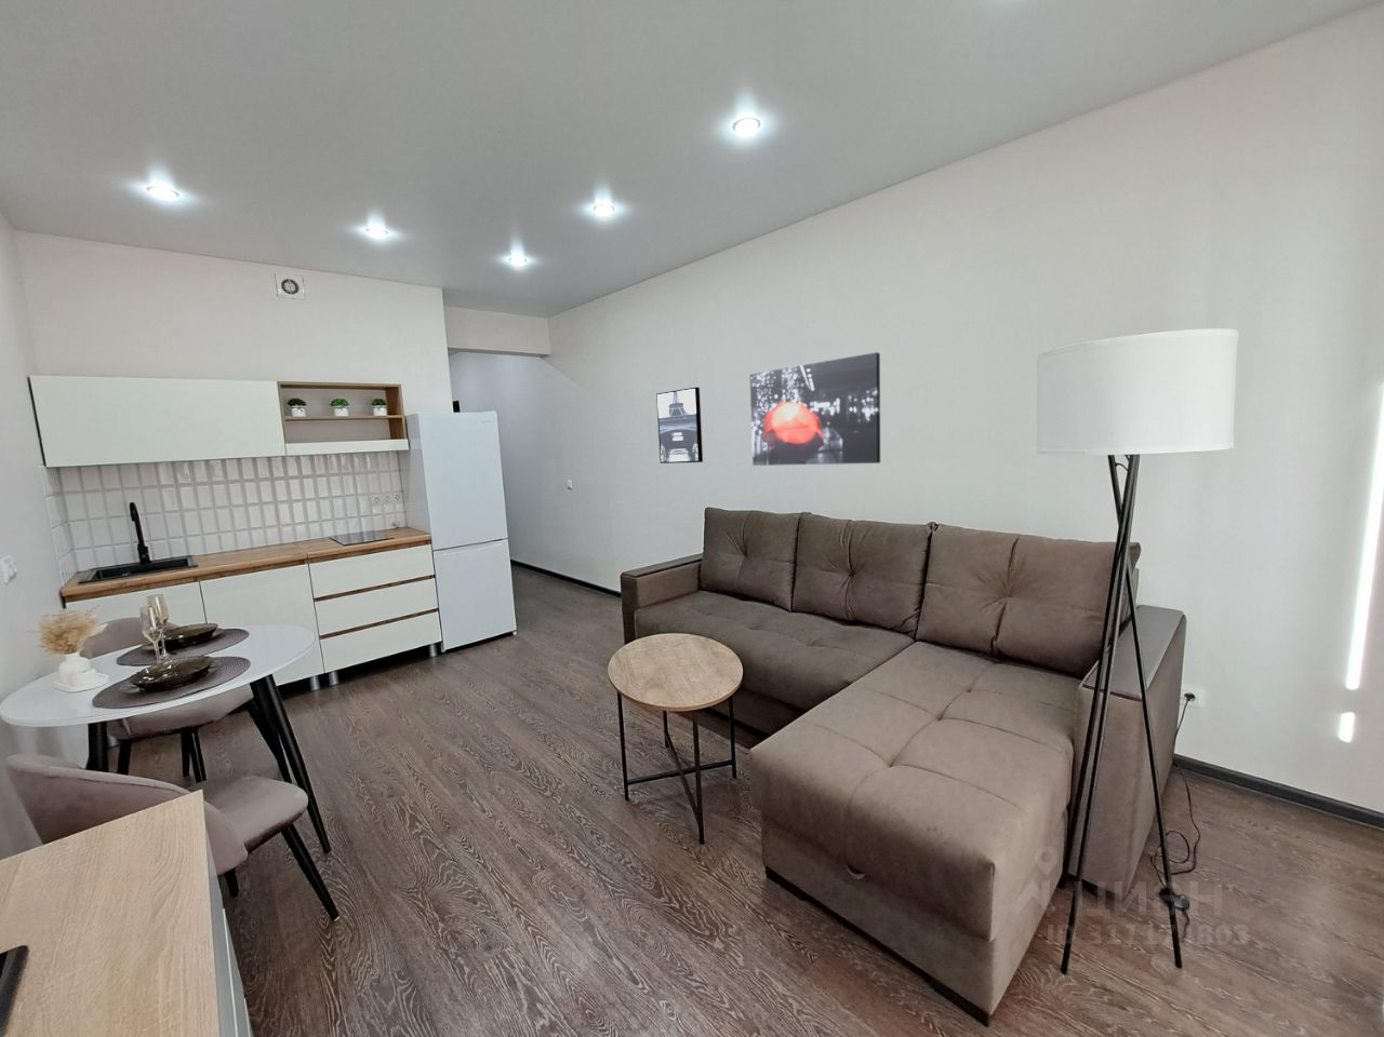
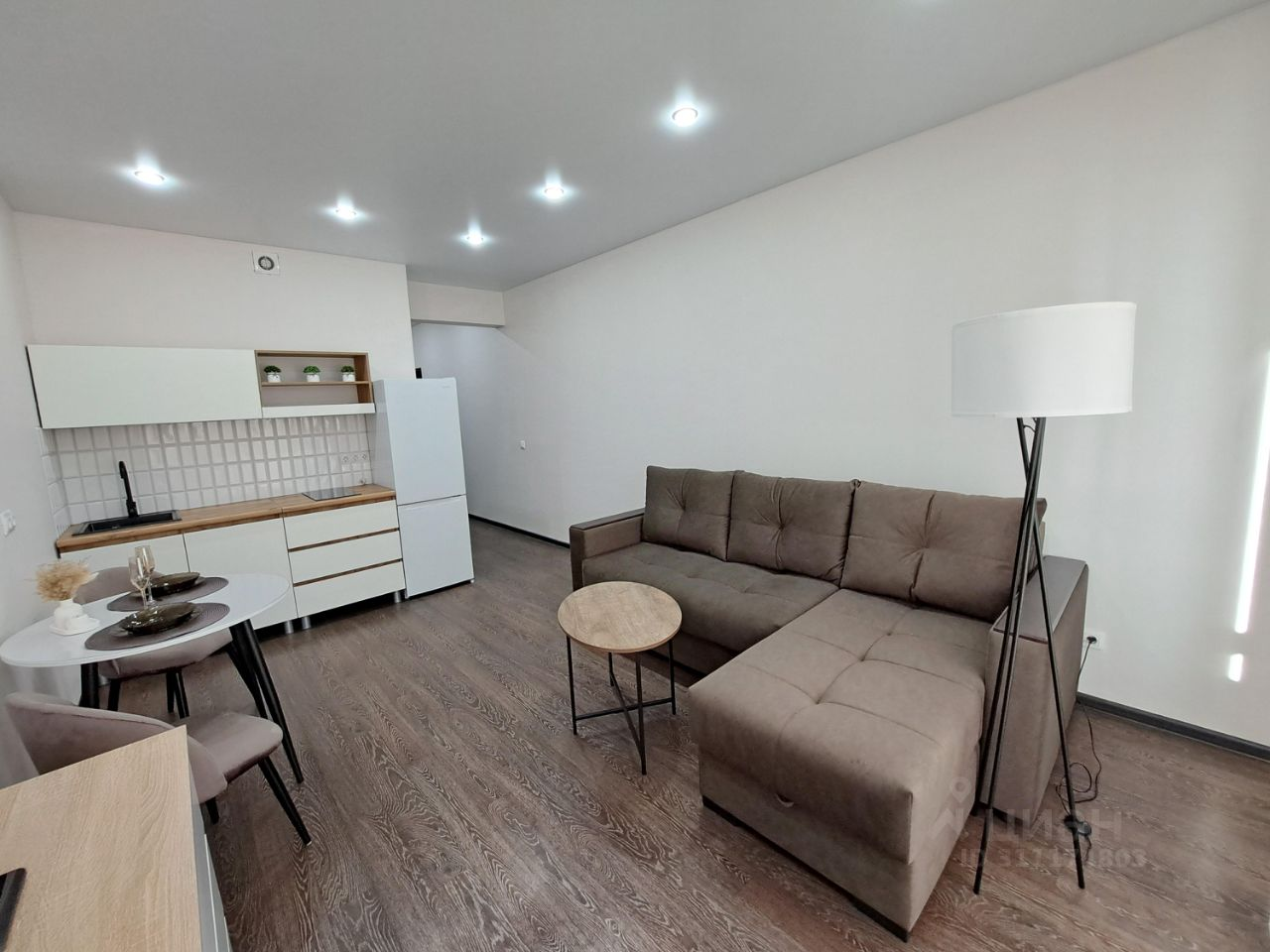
- wall art (809, 415)
- wall art (678, 427)
